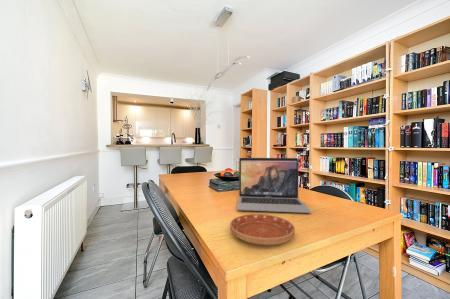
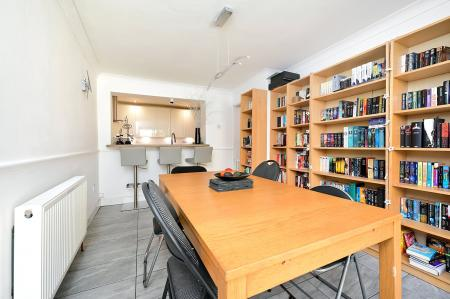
- laptop (270, 181)
- saucer (261, 228)
